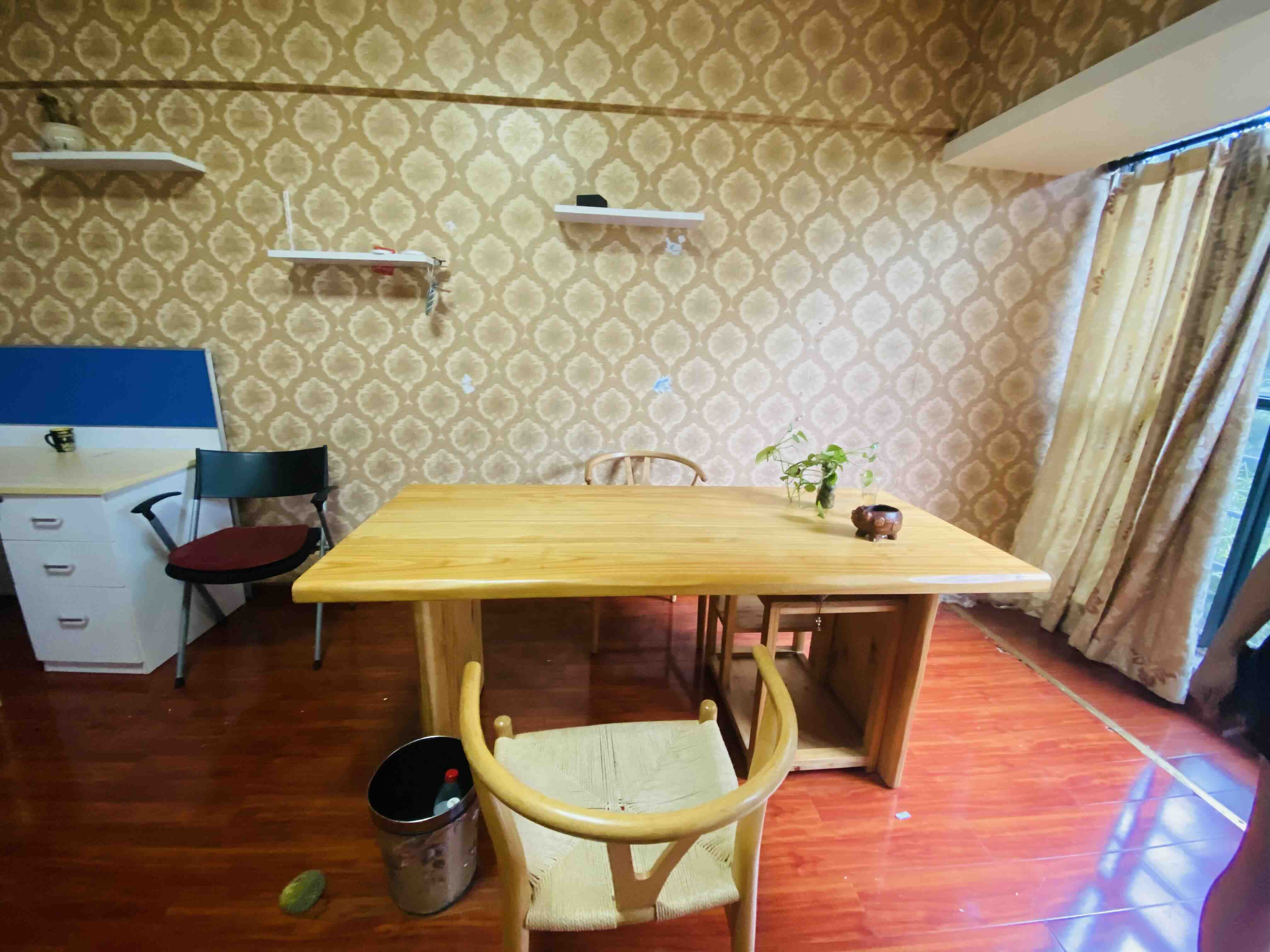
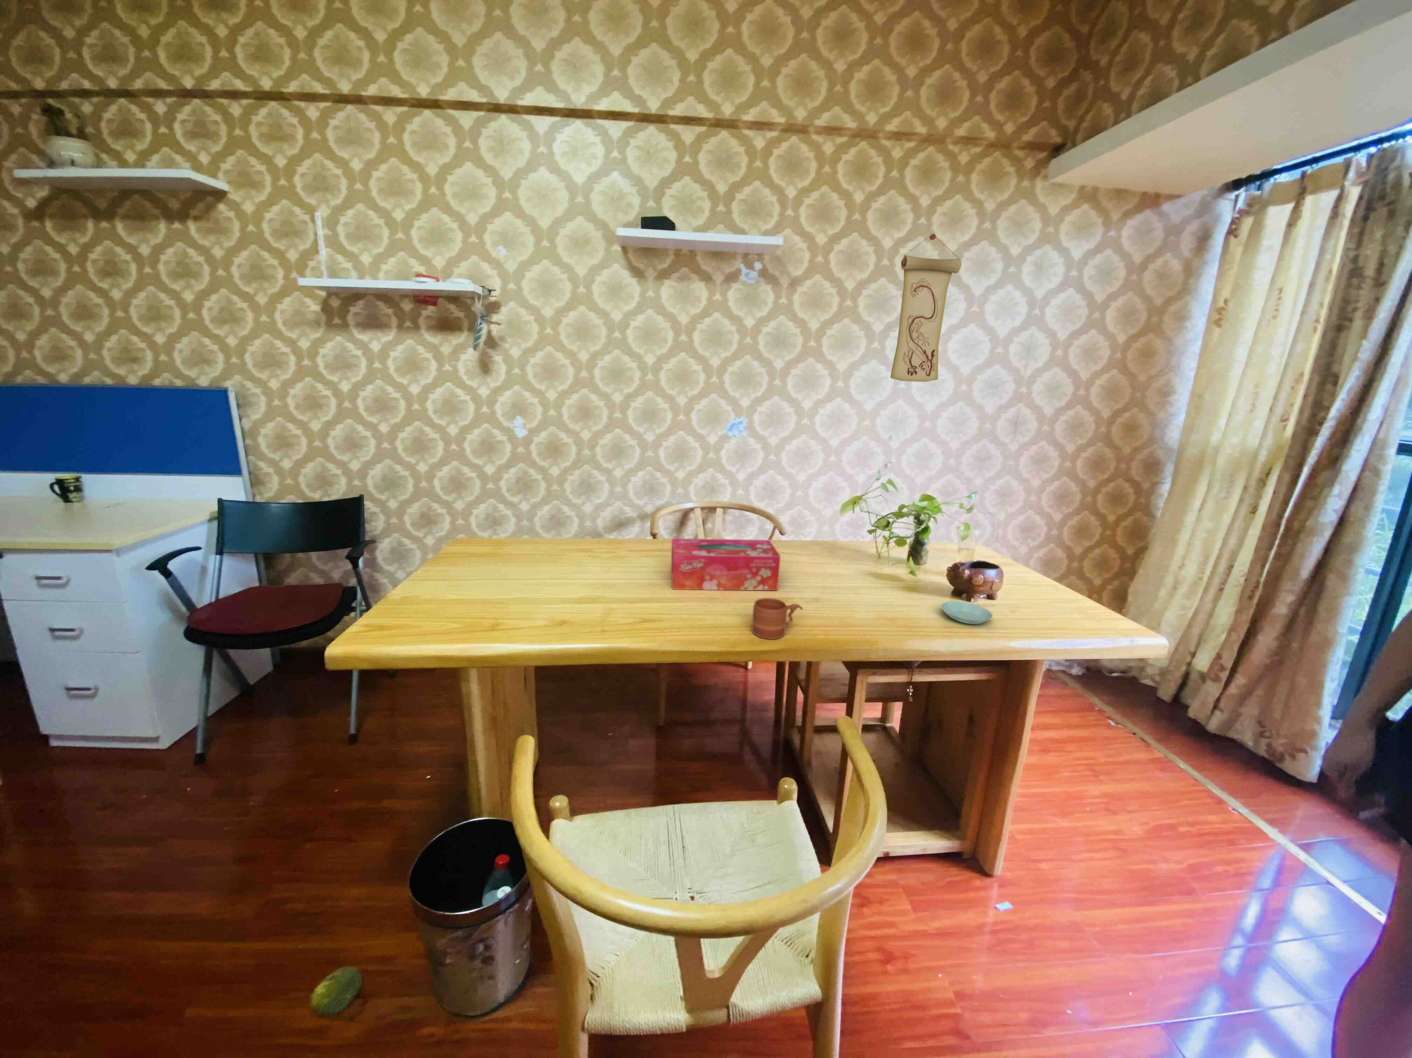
+ saucer (966, 615)
+ mug (778, 618)
+ tissue box (723, 563)
+ wall scroll (925, 309)
